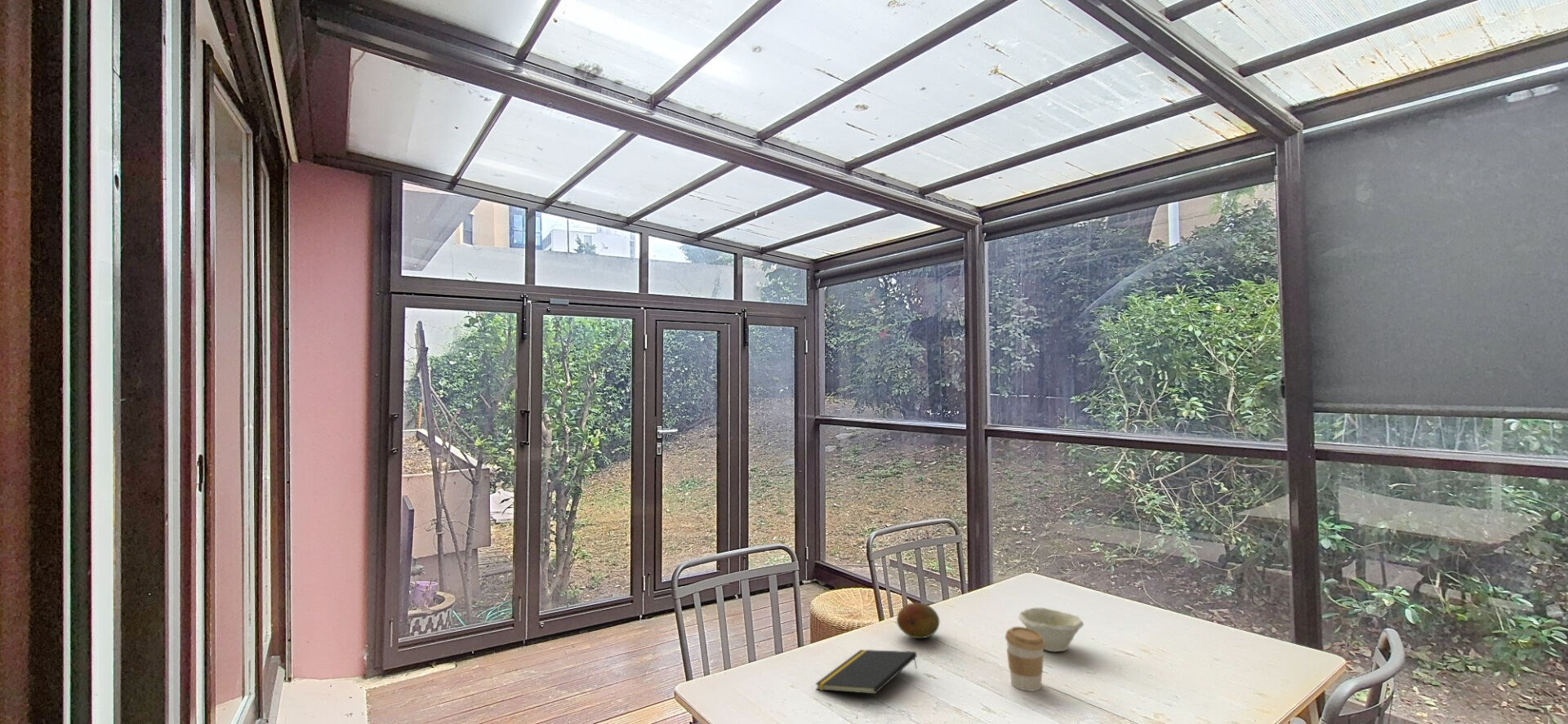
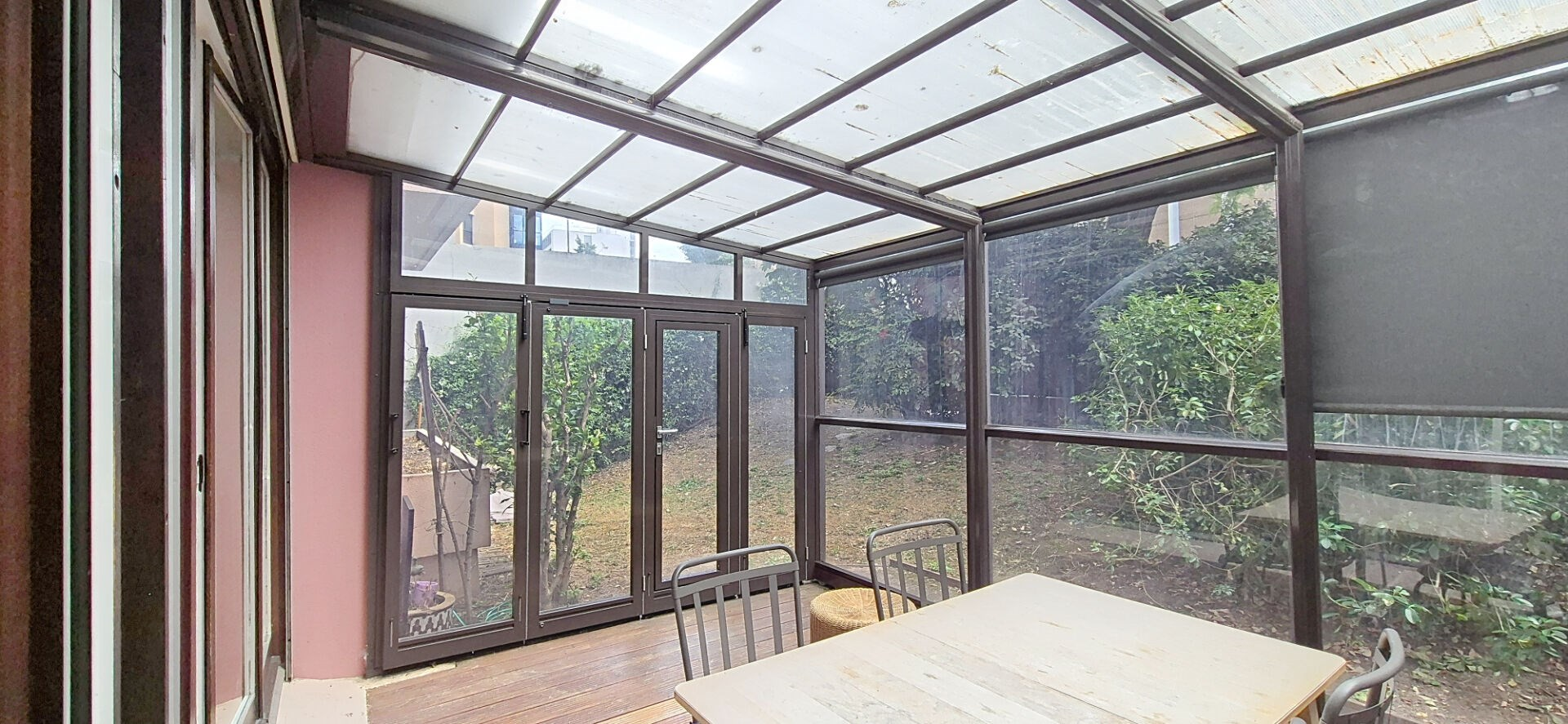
- bowl (1050, 630)
- coffee cup (1025, 657)
- fruit (919, 619)
- notepad (867, 669)
